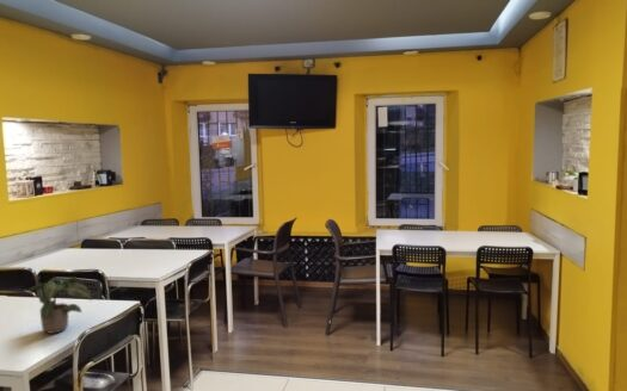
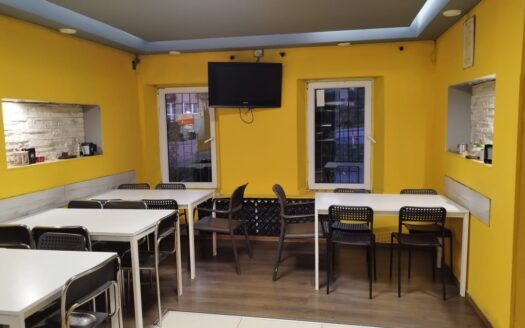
- potted plant (59, 304)
